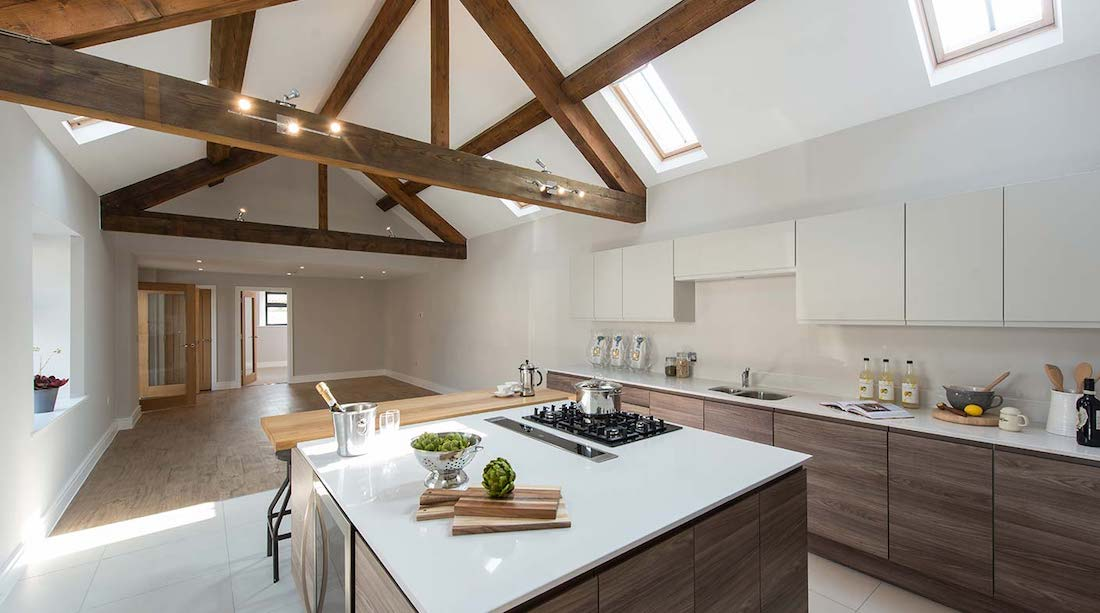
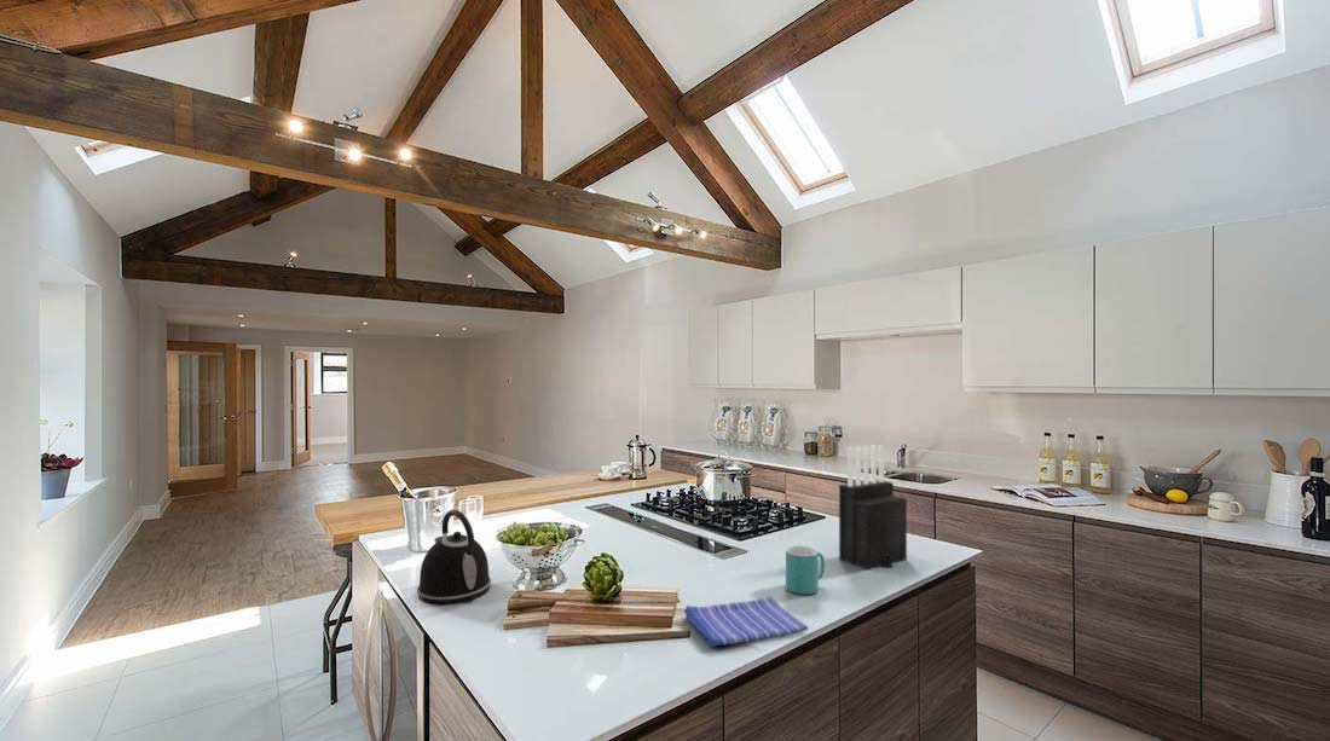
+ mug (806, 568)
+ knife block (875, 504)
+ dish towel (742, 618)
+ kettle (455, 550)
